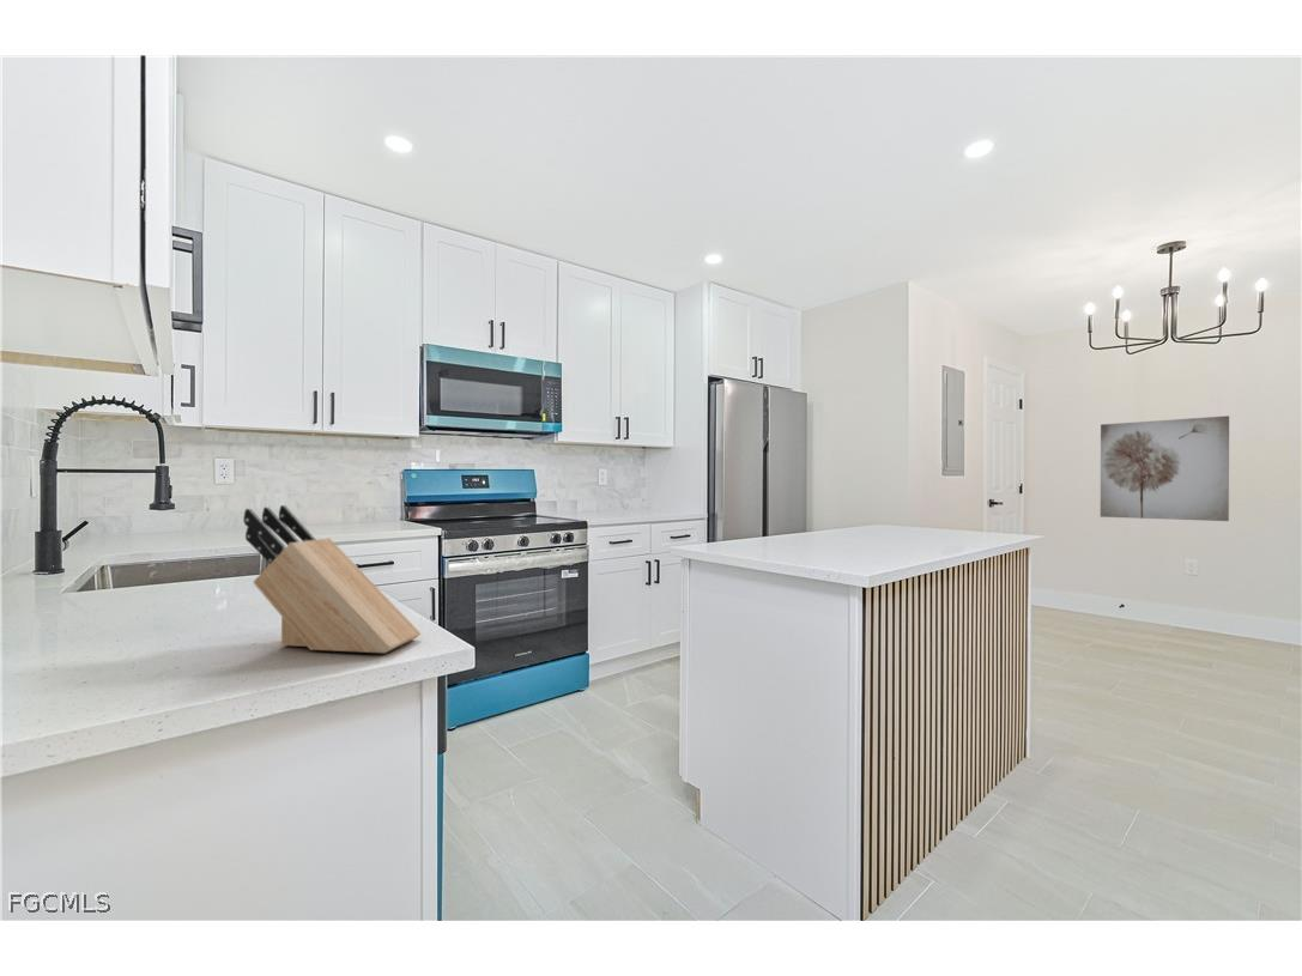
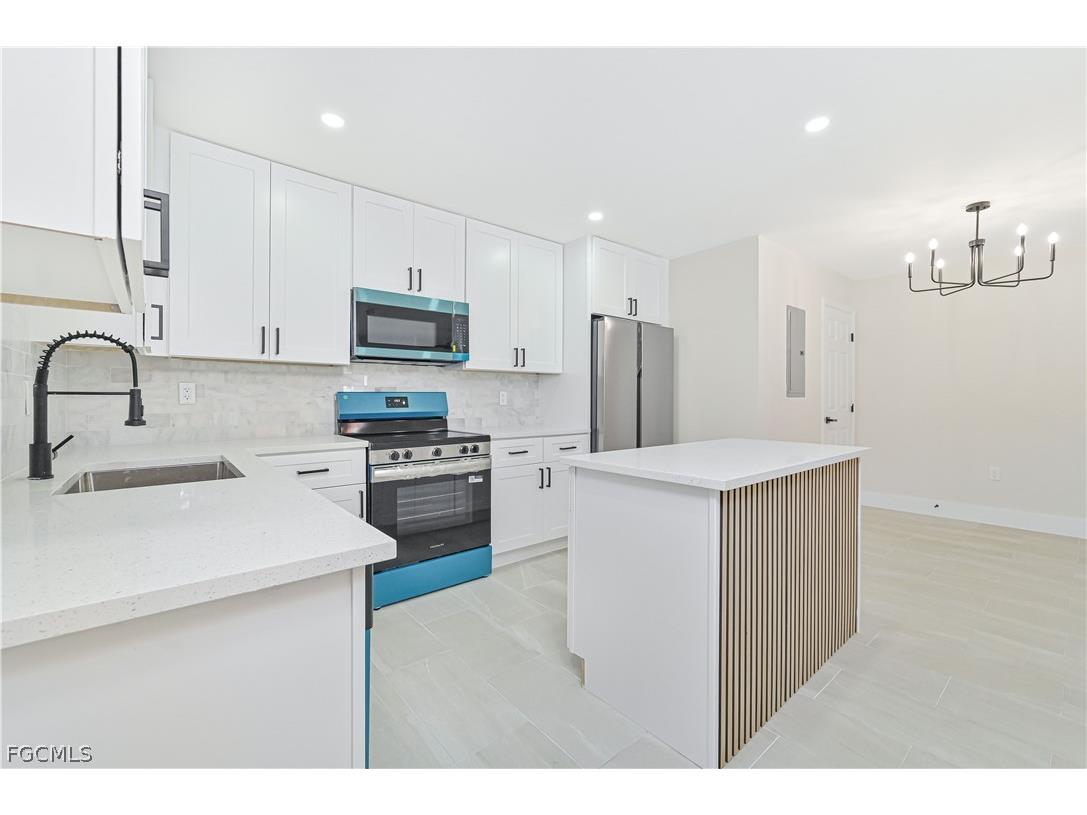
- wall art (1159, 469)
- knife block (327, 574)
